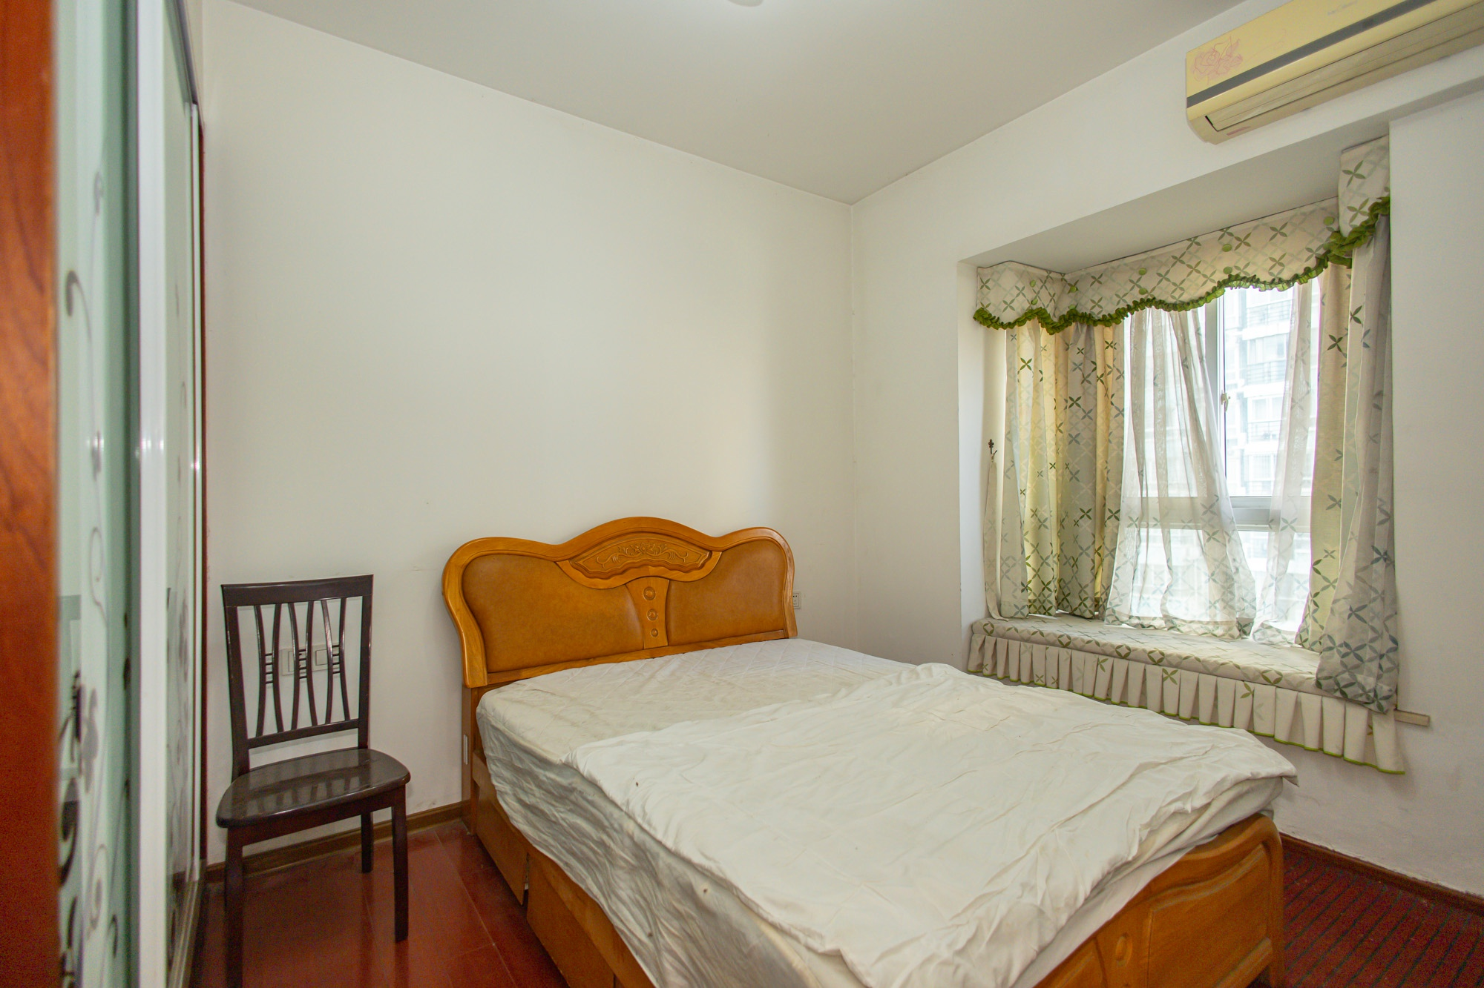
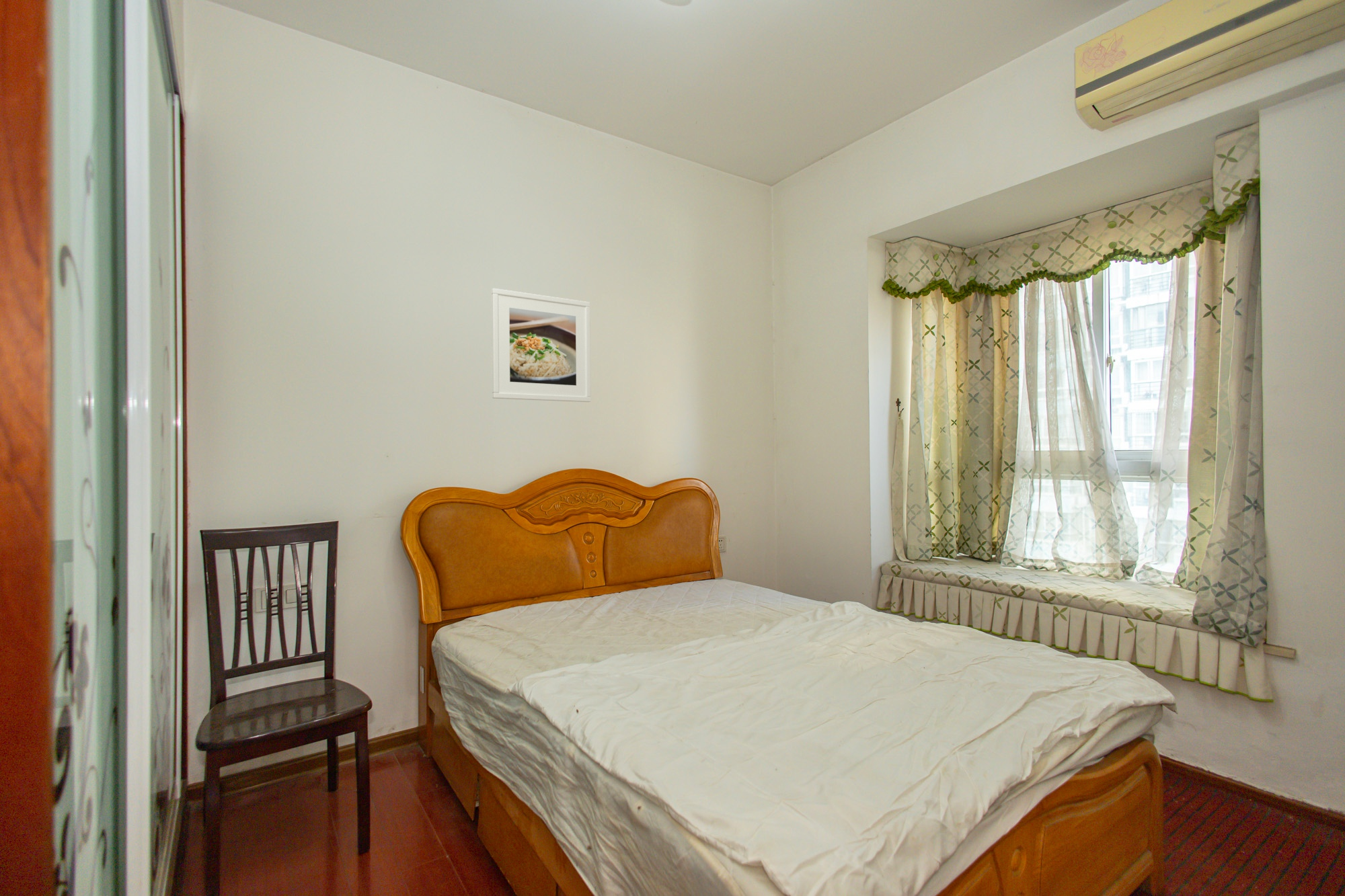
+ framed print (543, 348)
